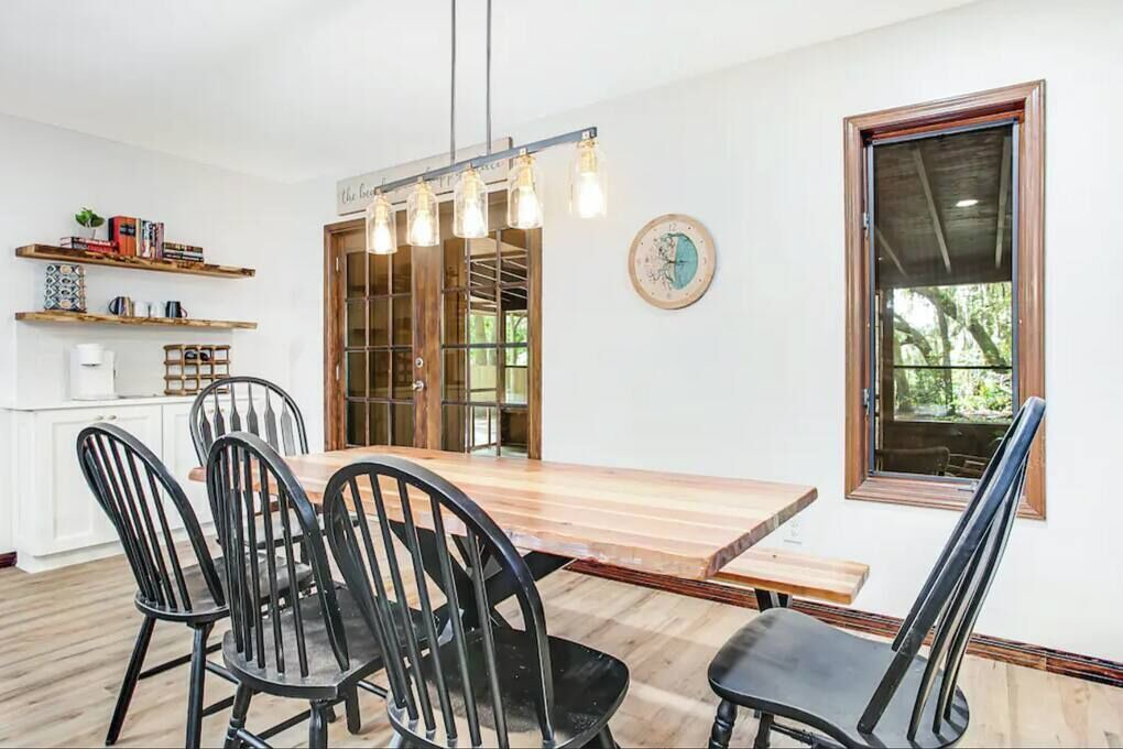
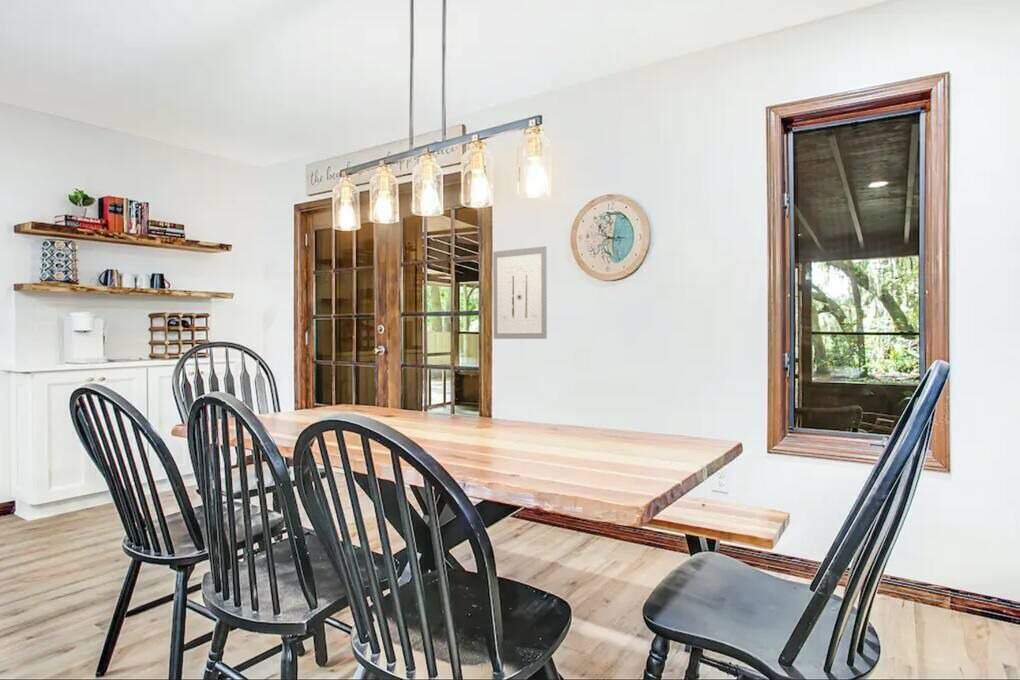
+ wall art (519, 293)
